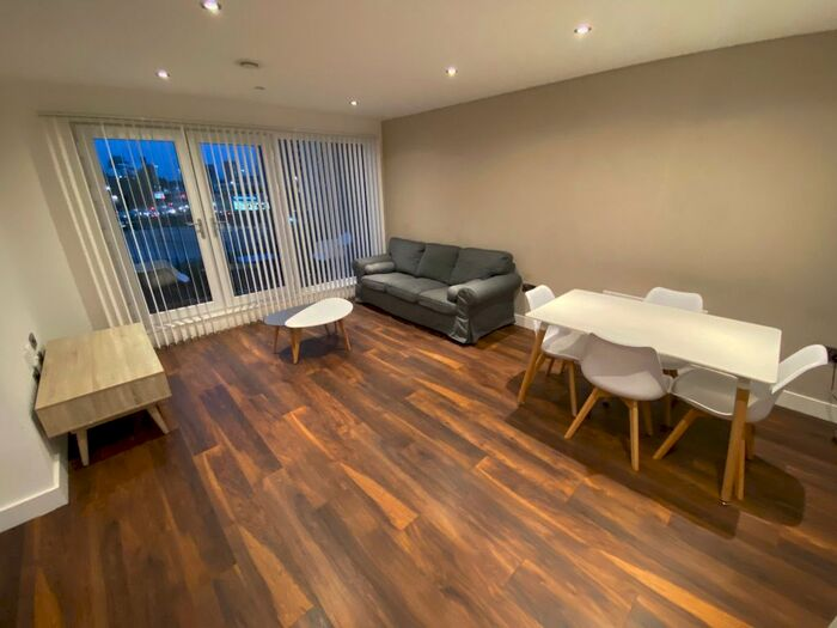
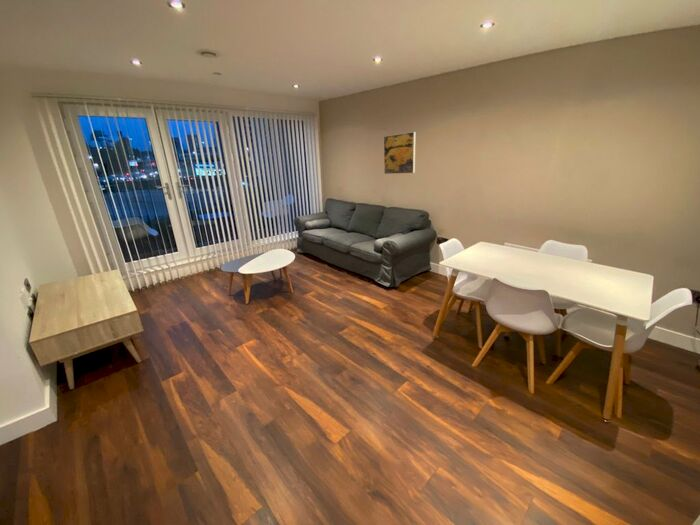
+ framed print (398, 154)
